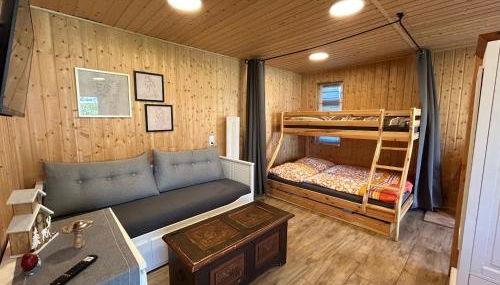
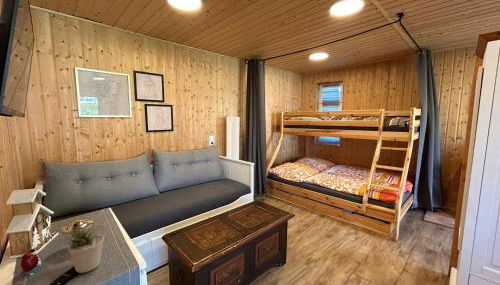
+ potted plant (85, 245)
